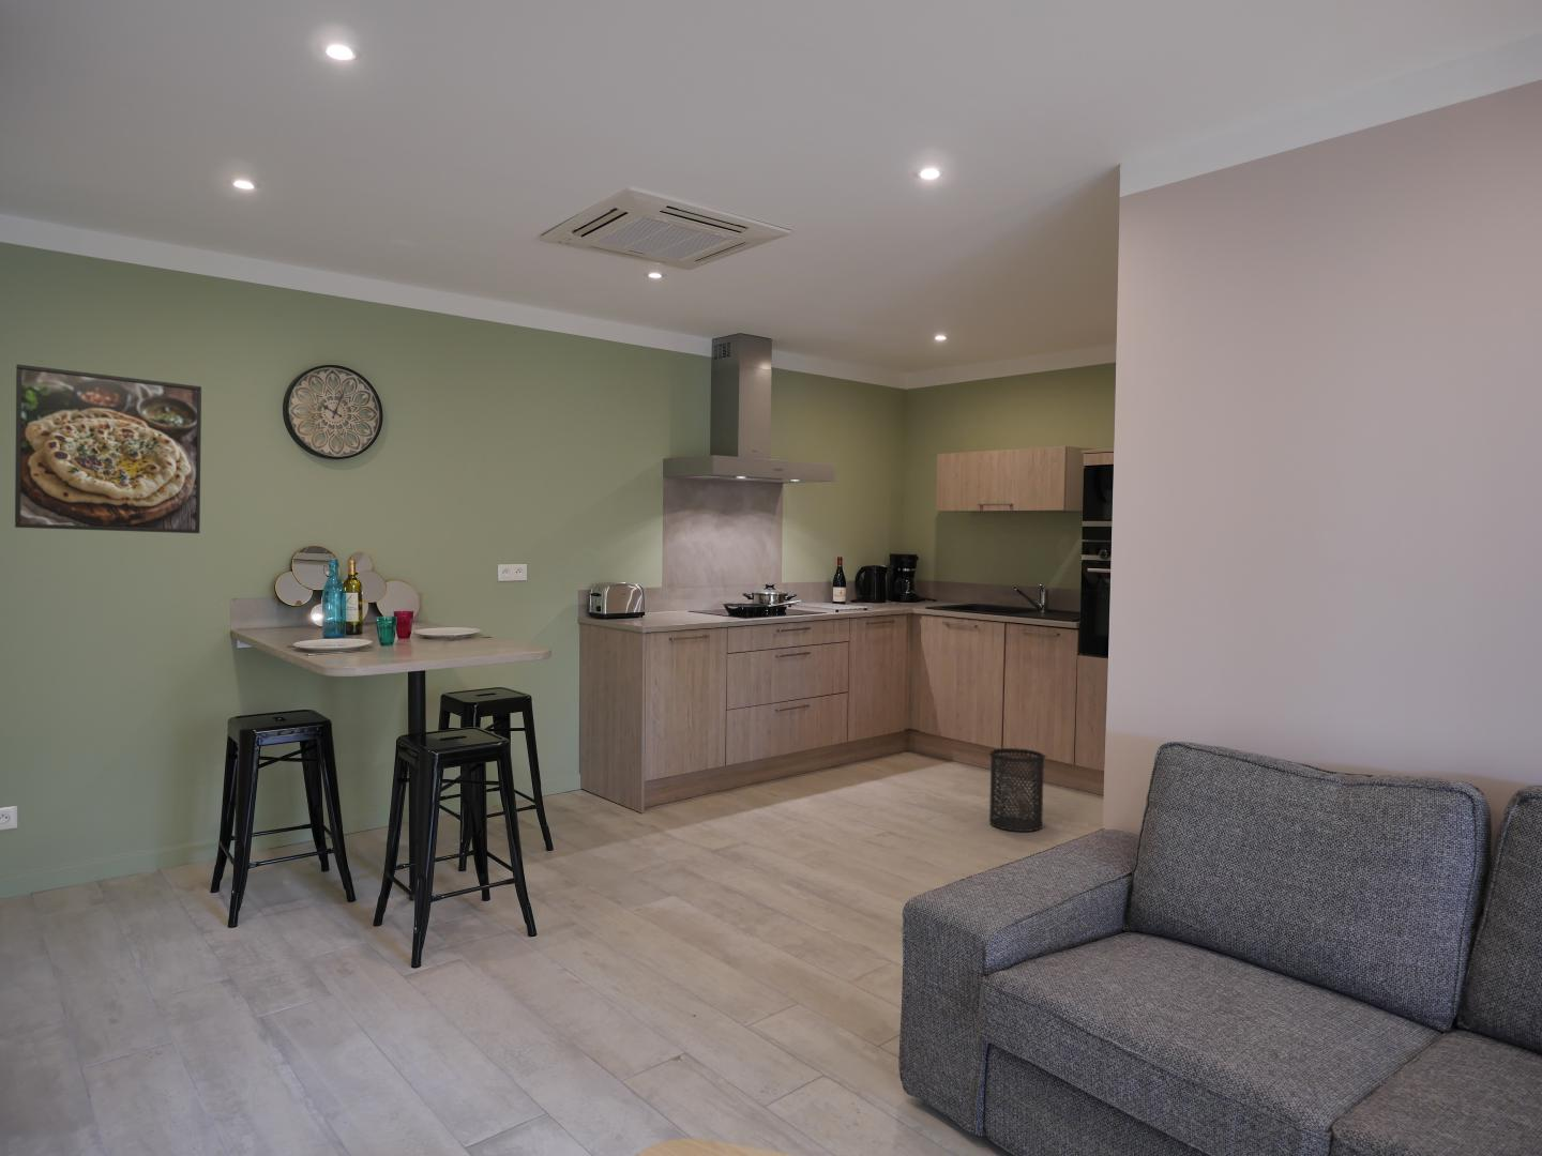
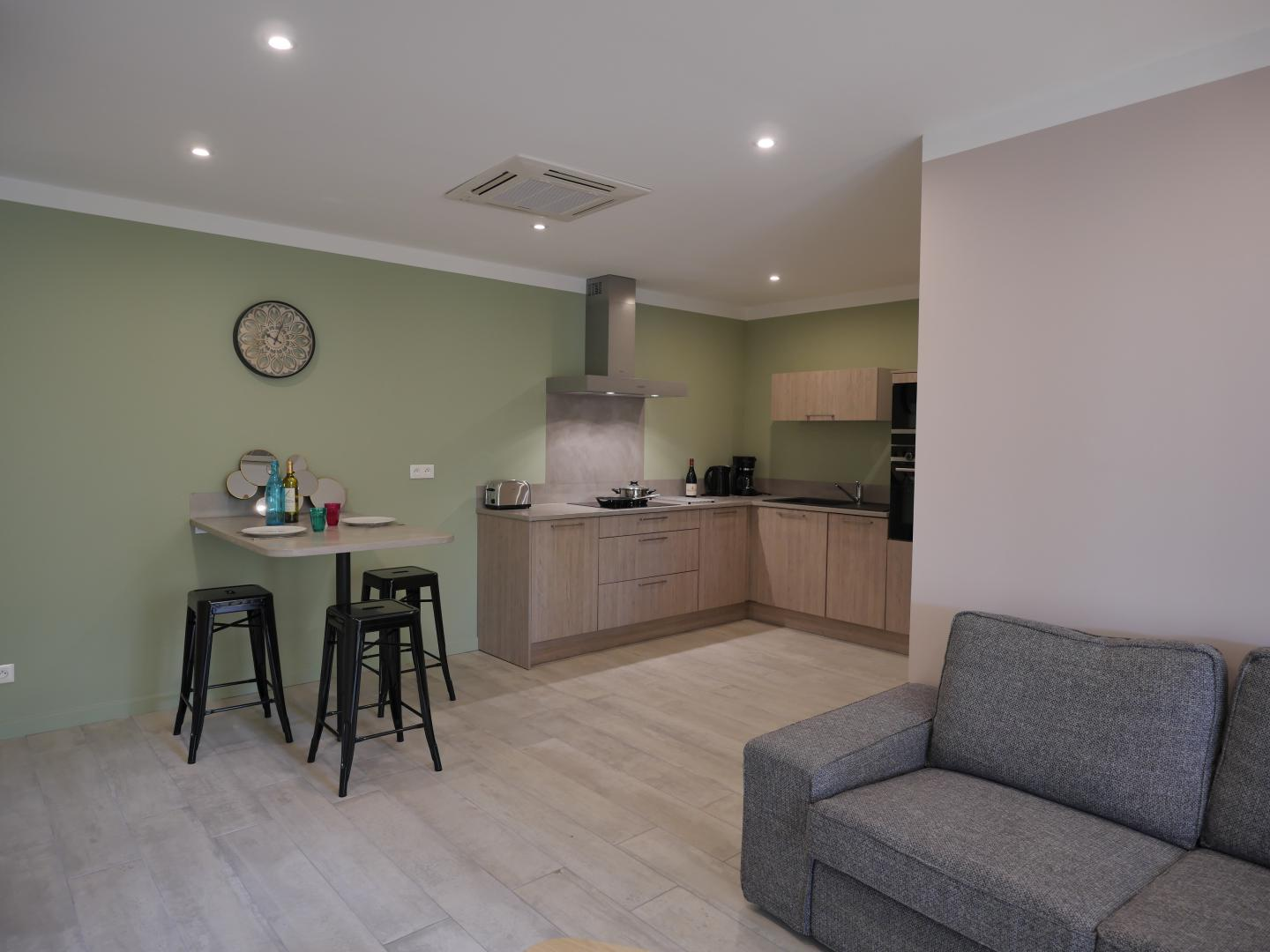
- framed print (113, 453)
- trash can (1016, 788)
